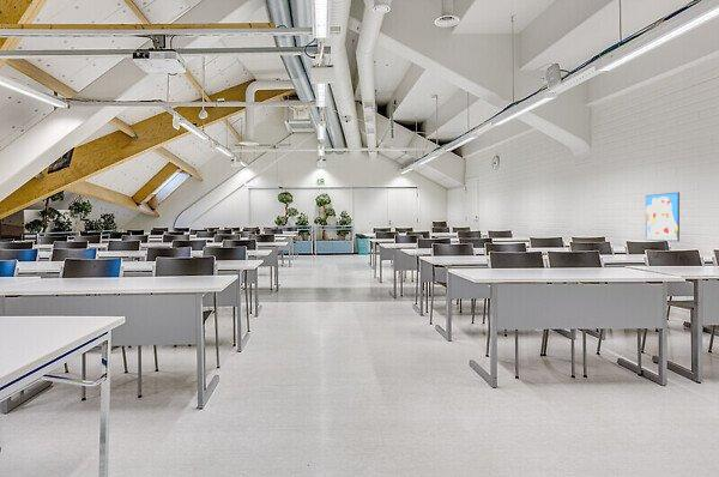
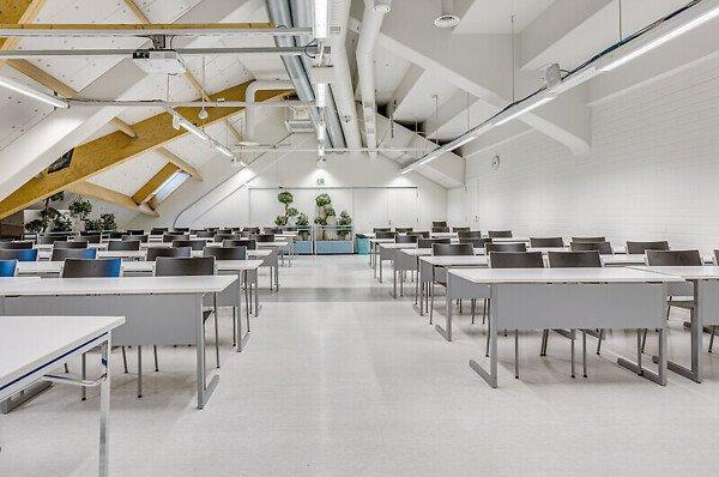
- wall art (661, 217)
